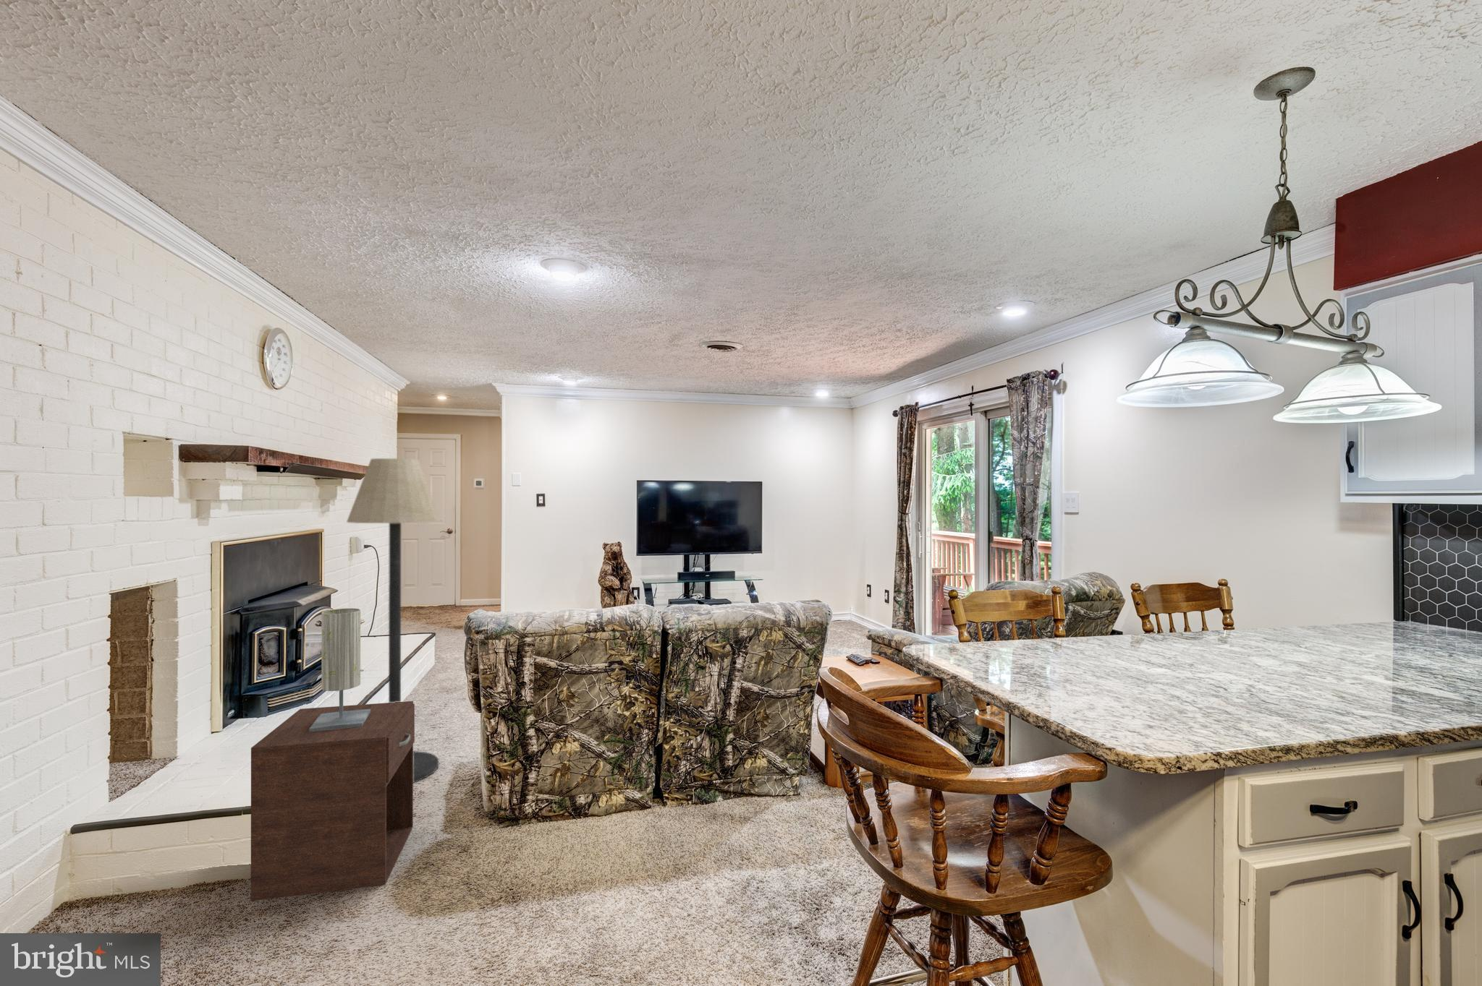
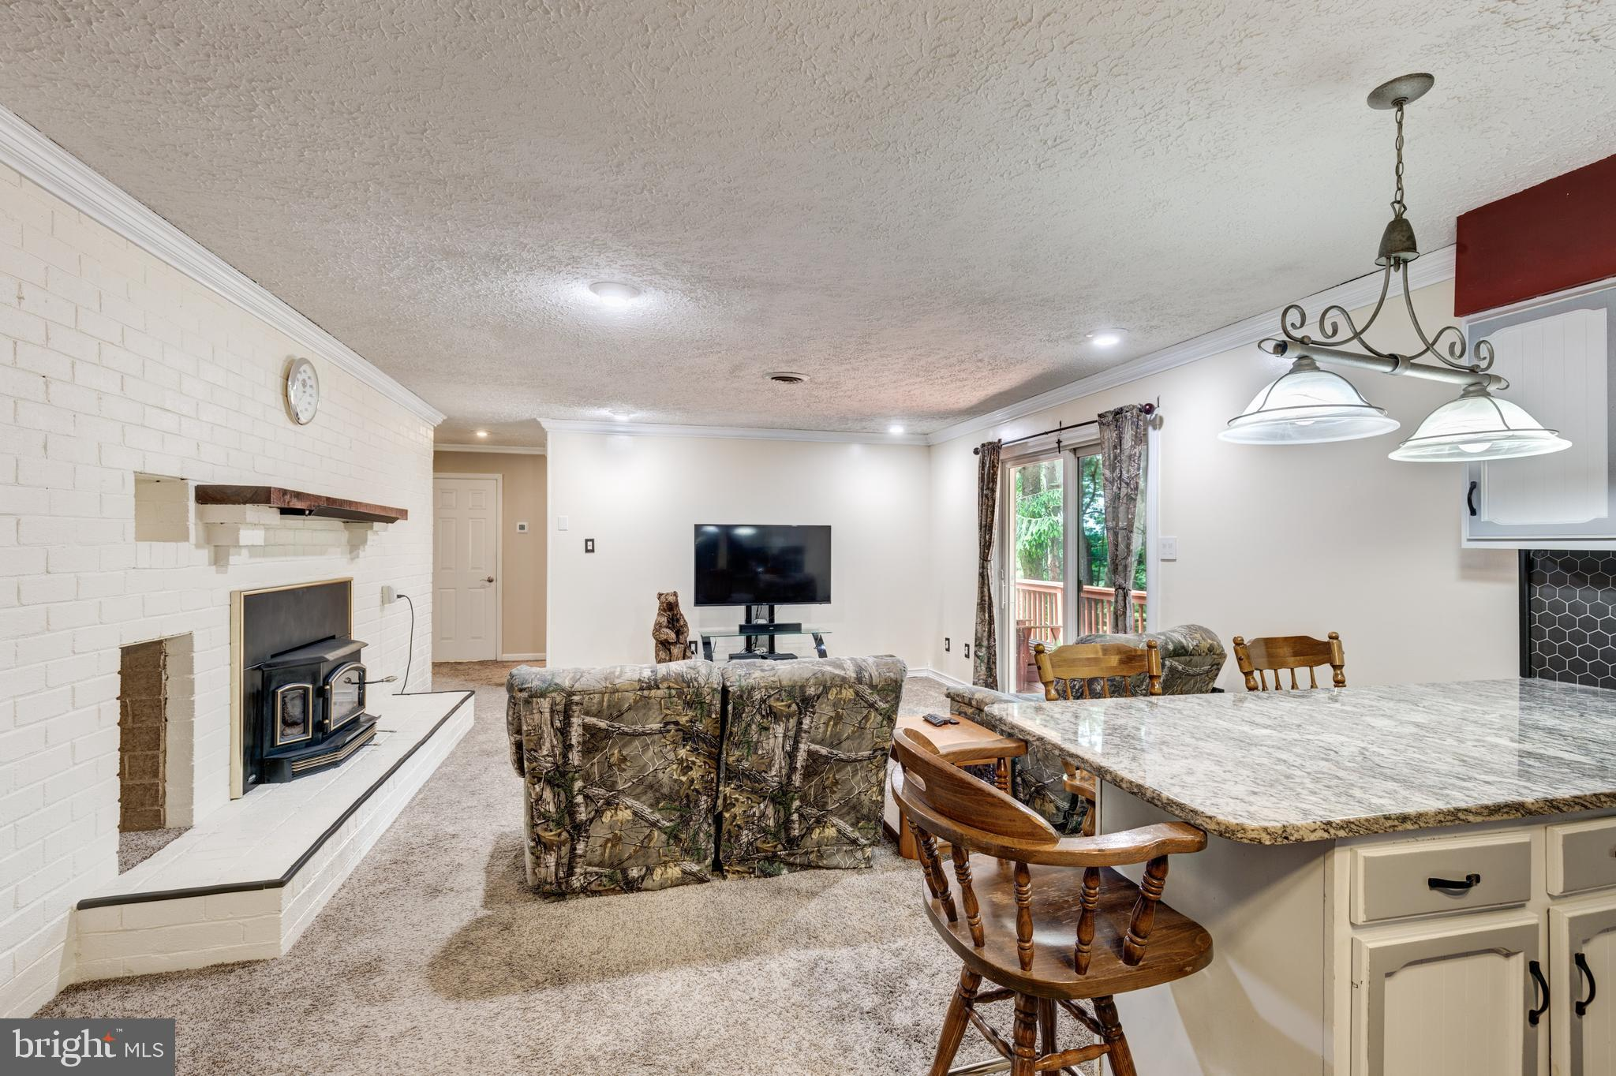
- nightstand (345, 791)
- table lamp (341, 666)
- floor lamp (394, 615)
